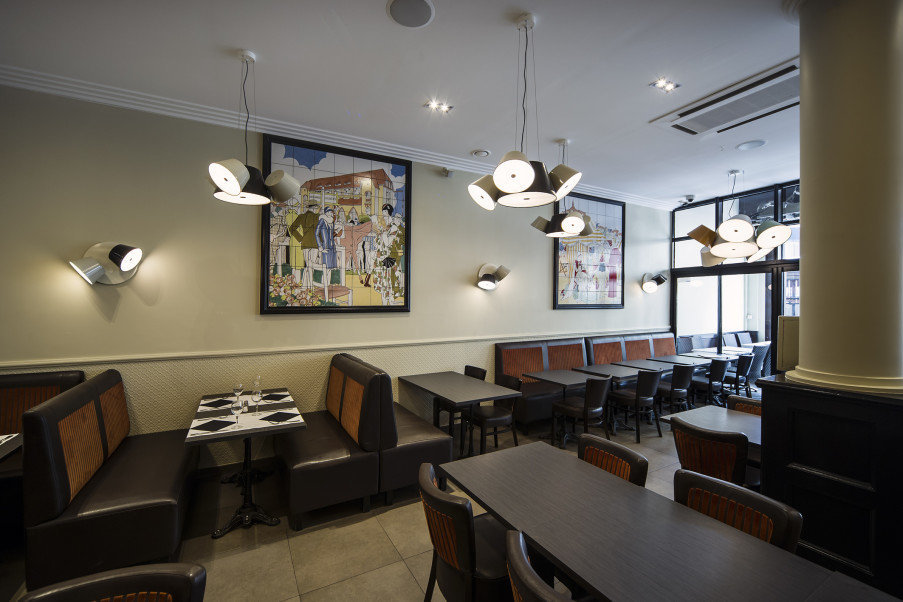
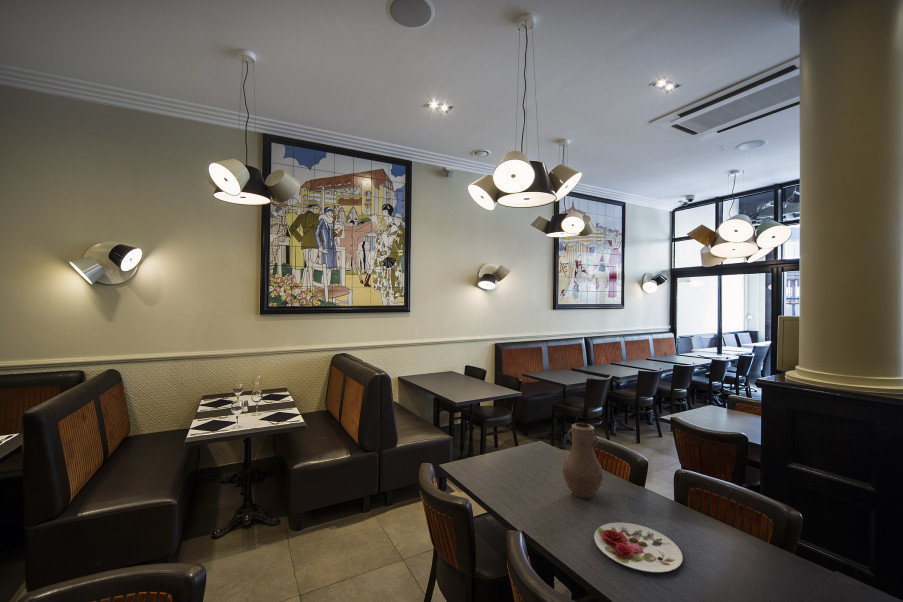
+ vase (582, 459)
+ plate (636, 544)
